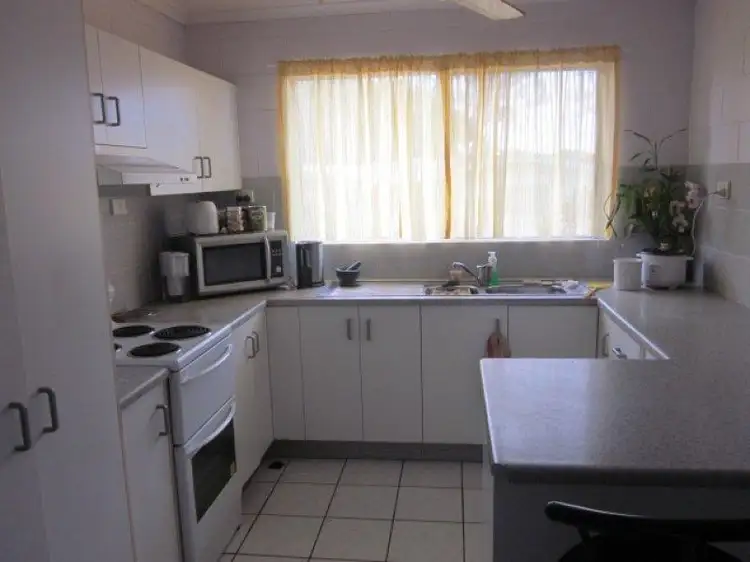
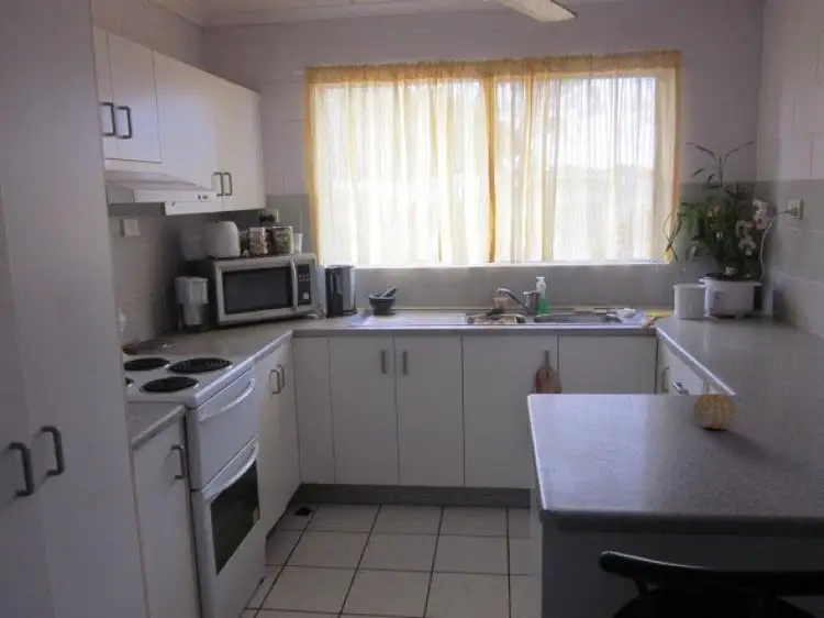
+ fruit (713, 411)
